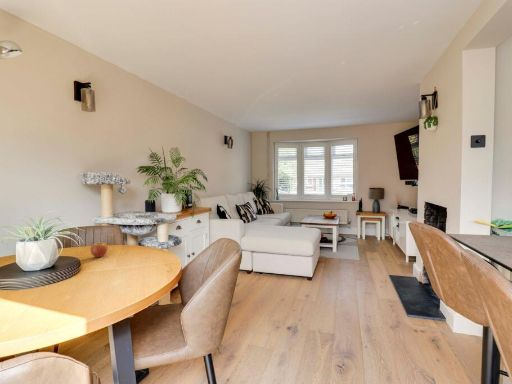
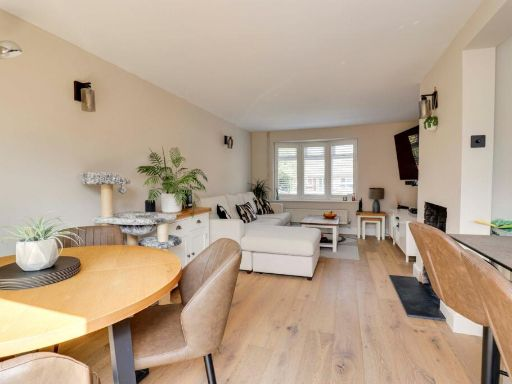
- fruit (99, 249)
